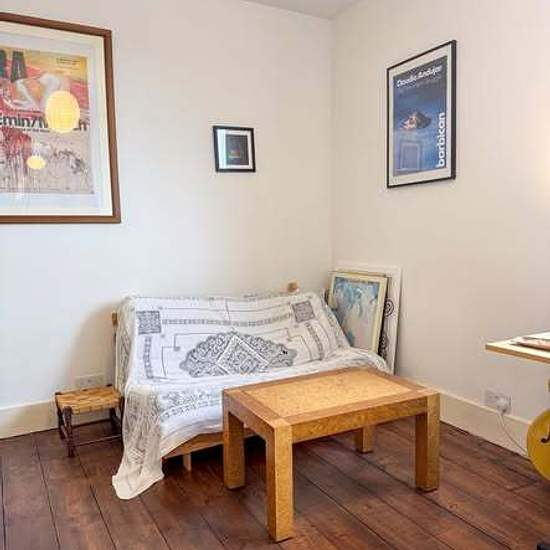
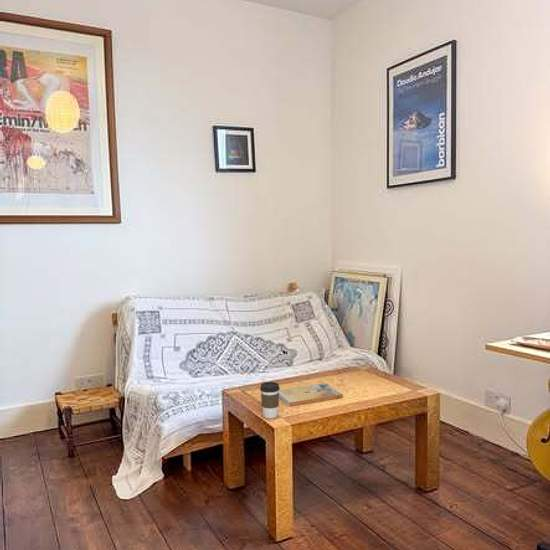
+ book (308, 393)
+ coffee cup (270, 400)
